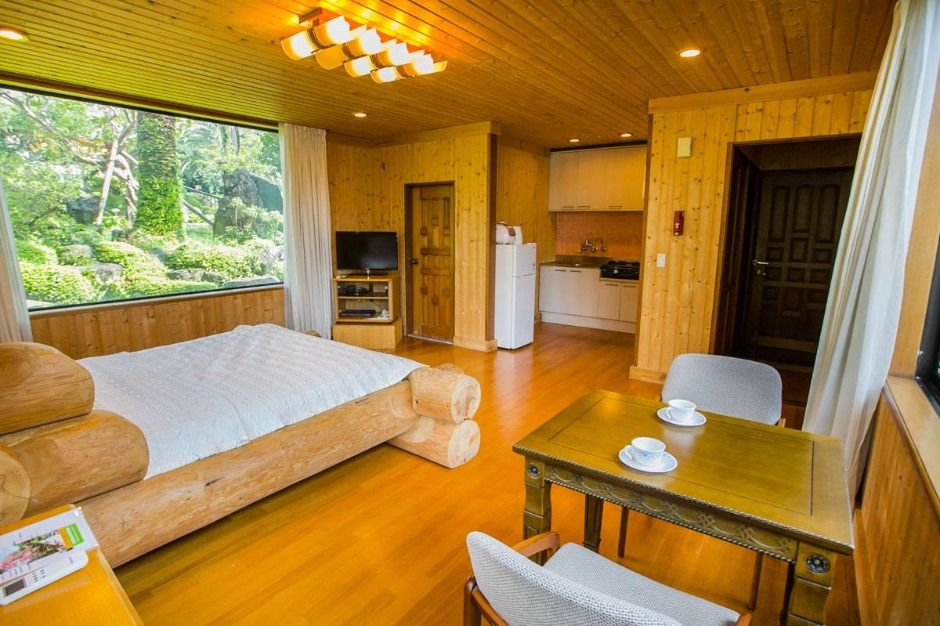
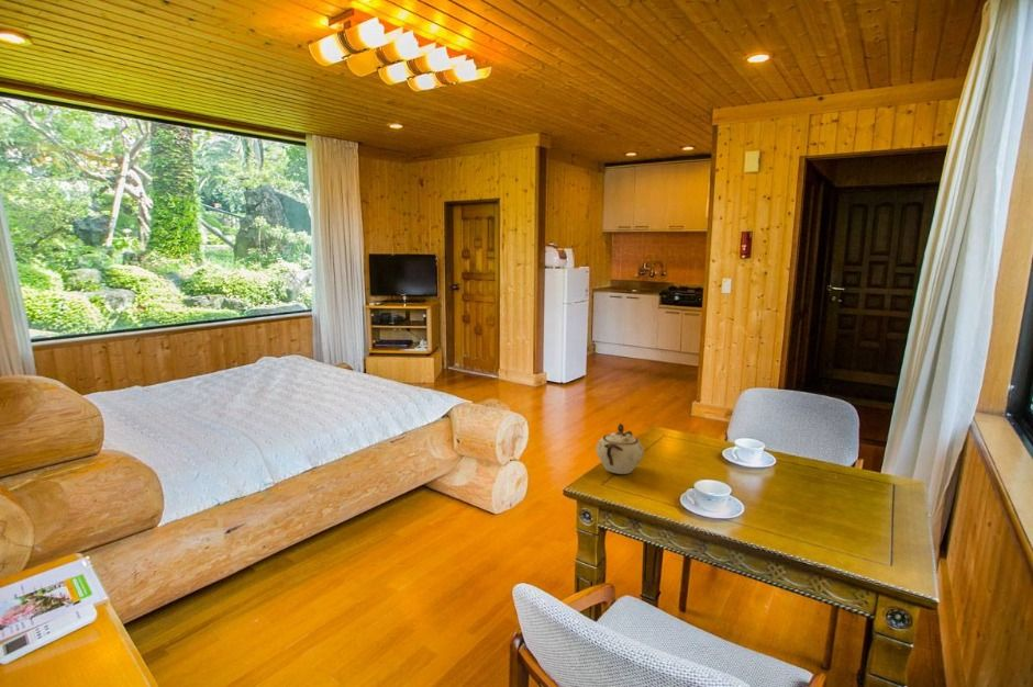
+ sugar bowl (620, 447)
